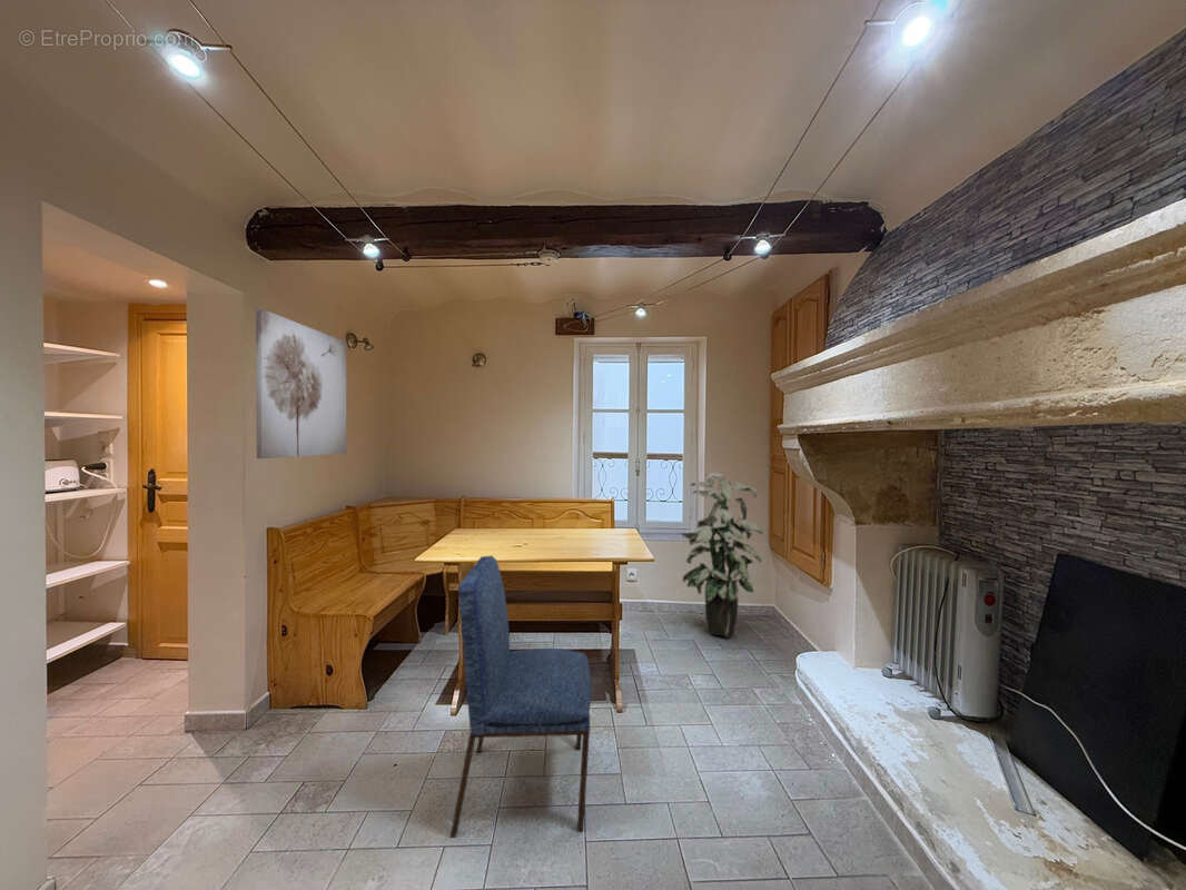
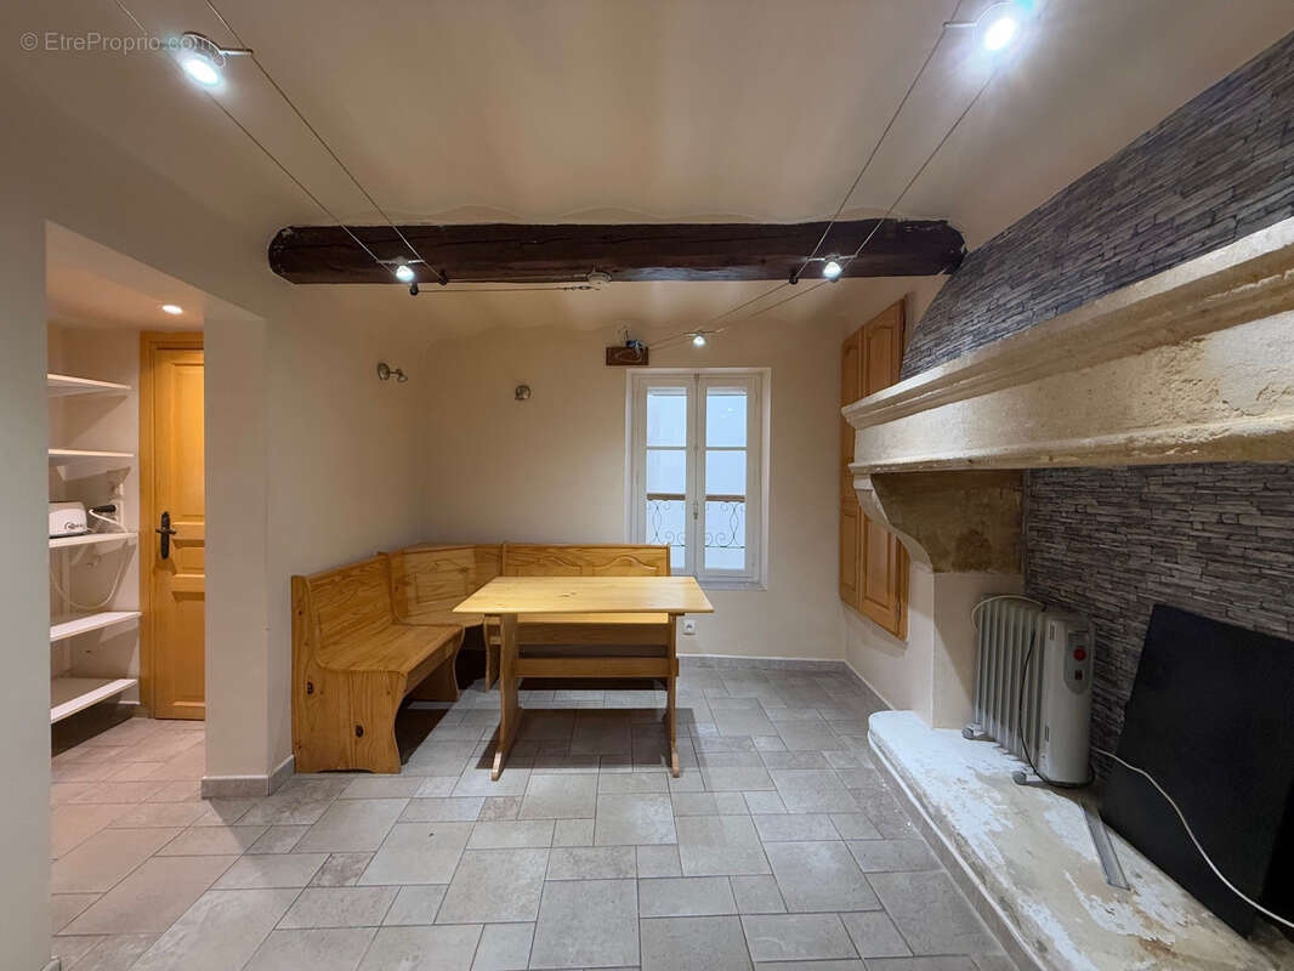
- wall art (307, 392)
- dining chair (527, 676)
- indoor plant (719, 551)
